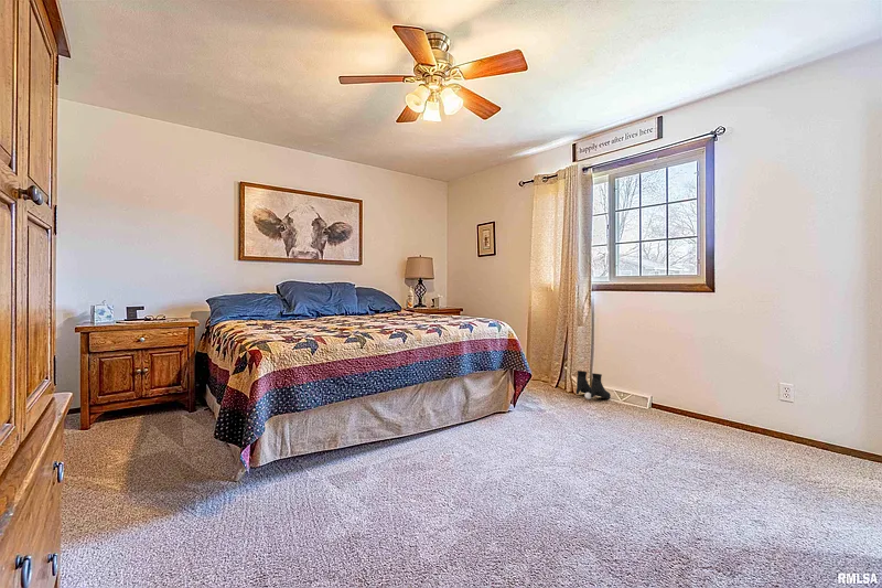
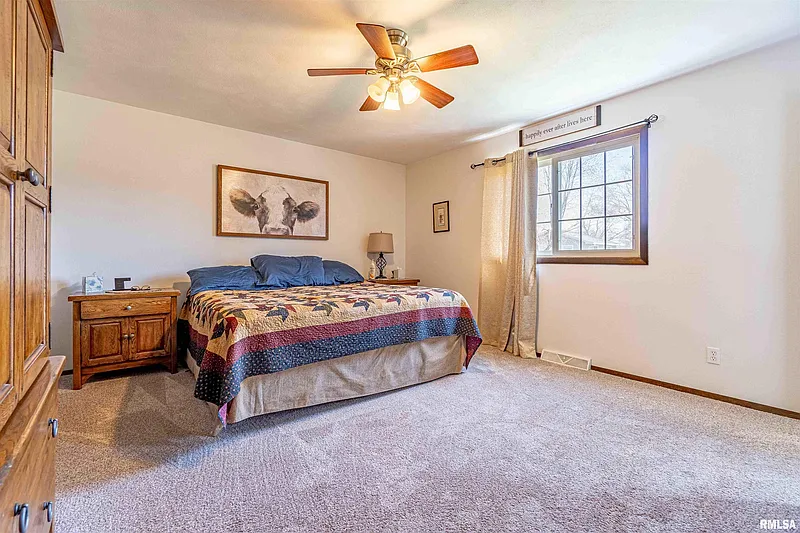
- boots (593, 383)
